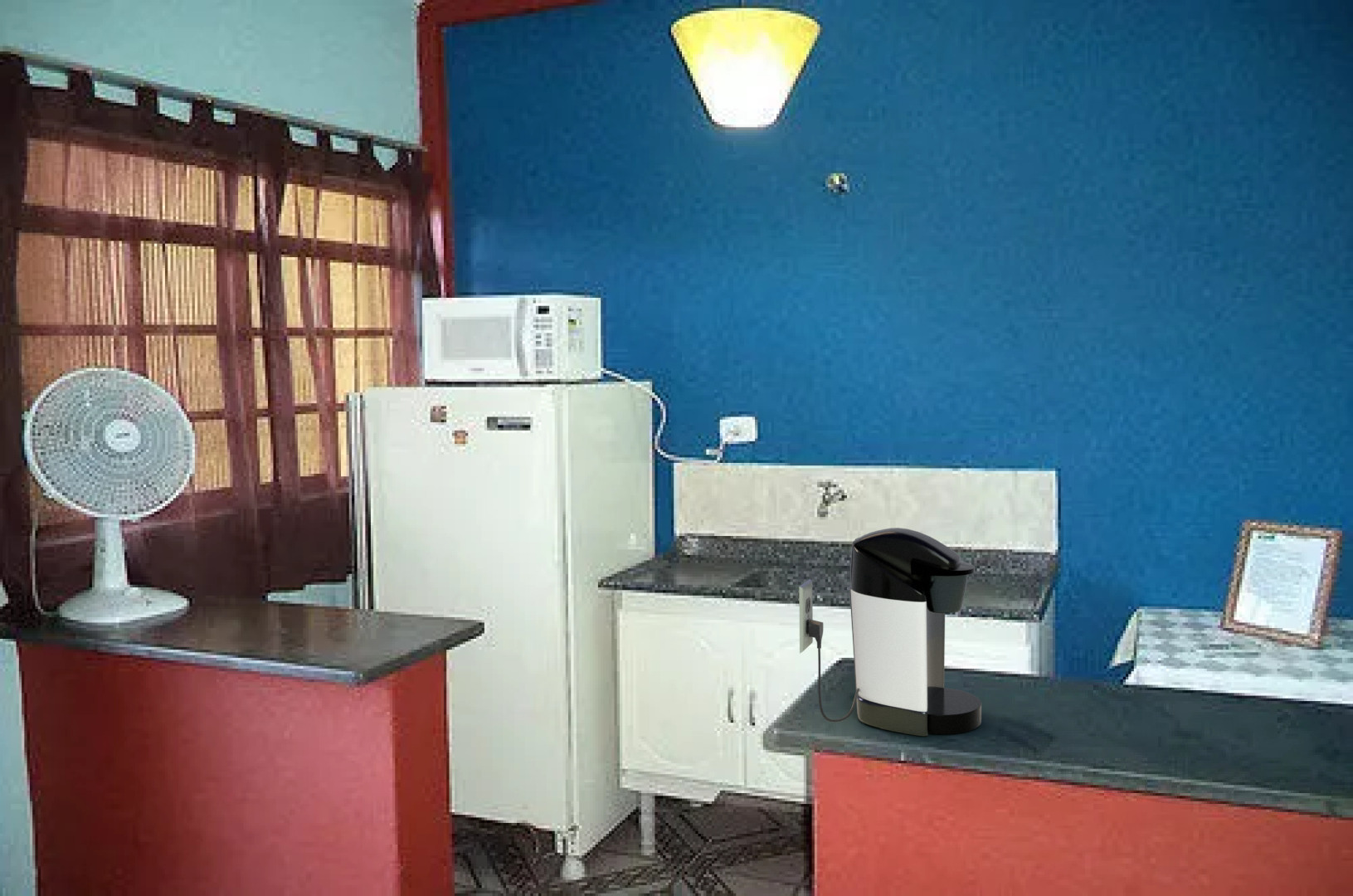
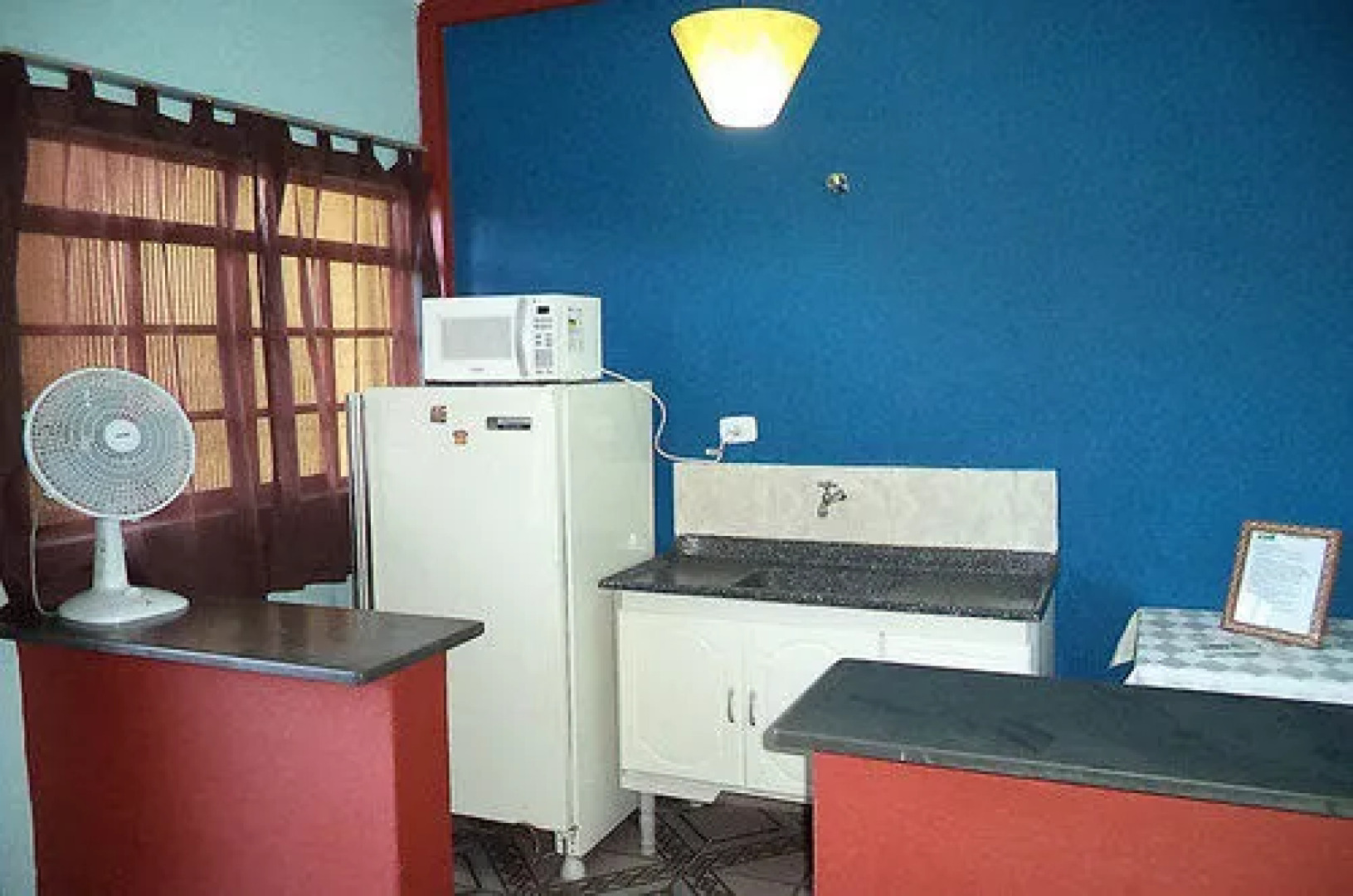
- coffee maker (900, 631)
